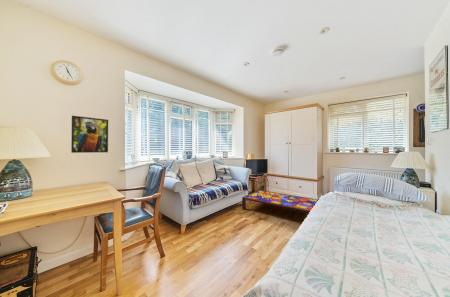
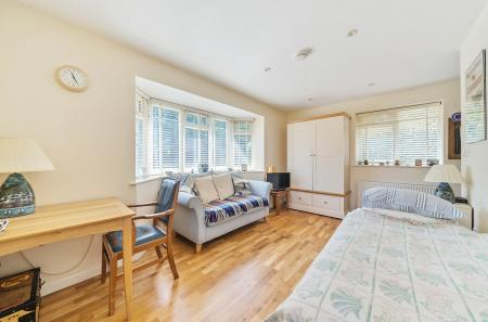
- coffee table (280, 204)
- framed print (91, 135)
